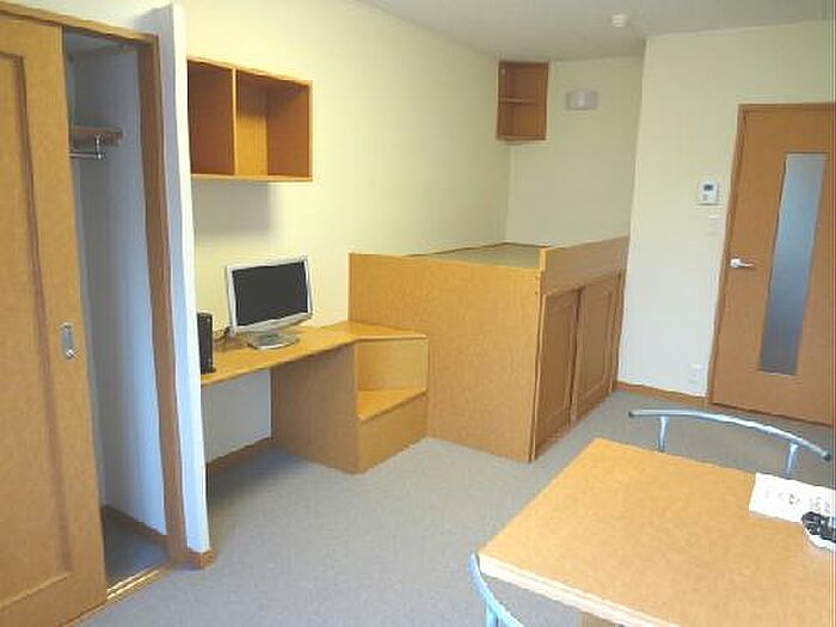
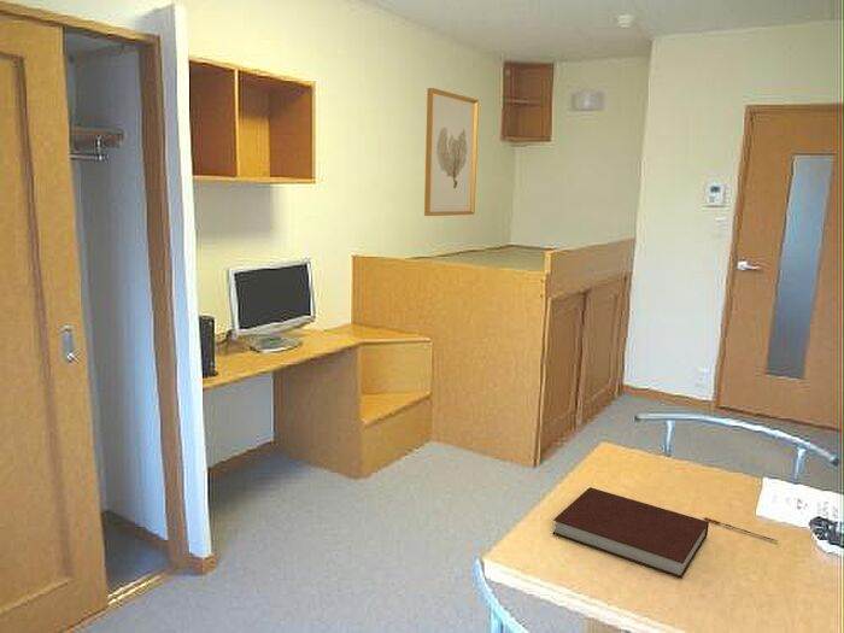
+ wall art (452, 156)
+ notebook (631, 527)
+ pen (739, 528)
